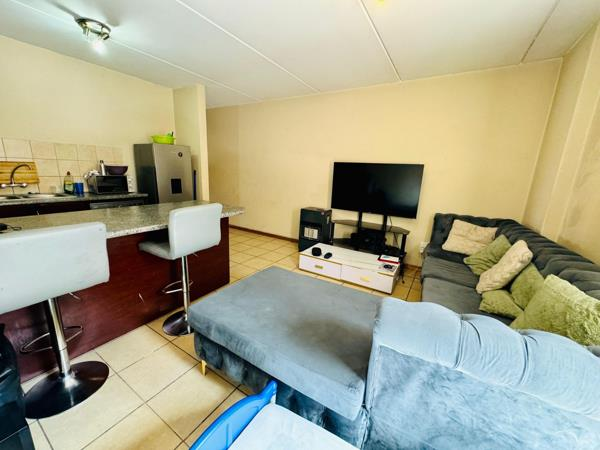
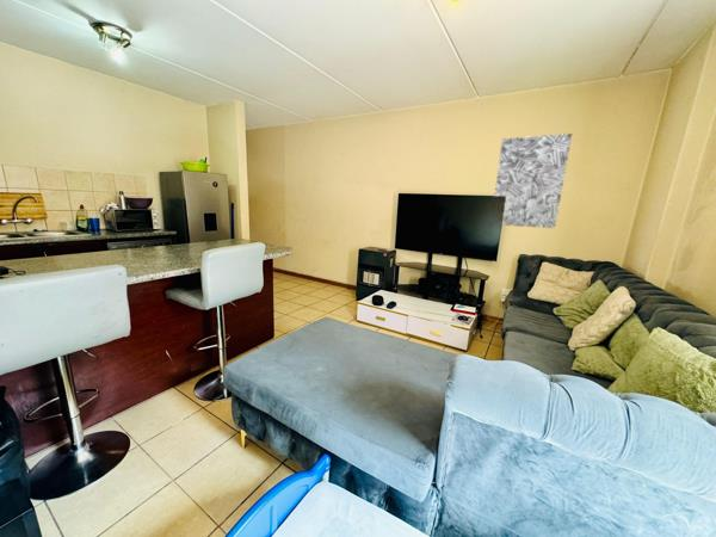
+ wall art (527, 183)
